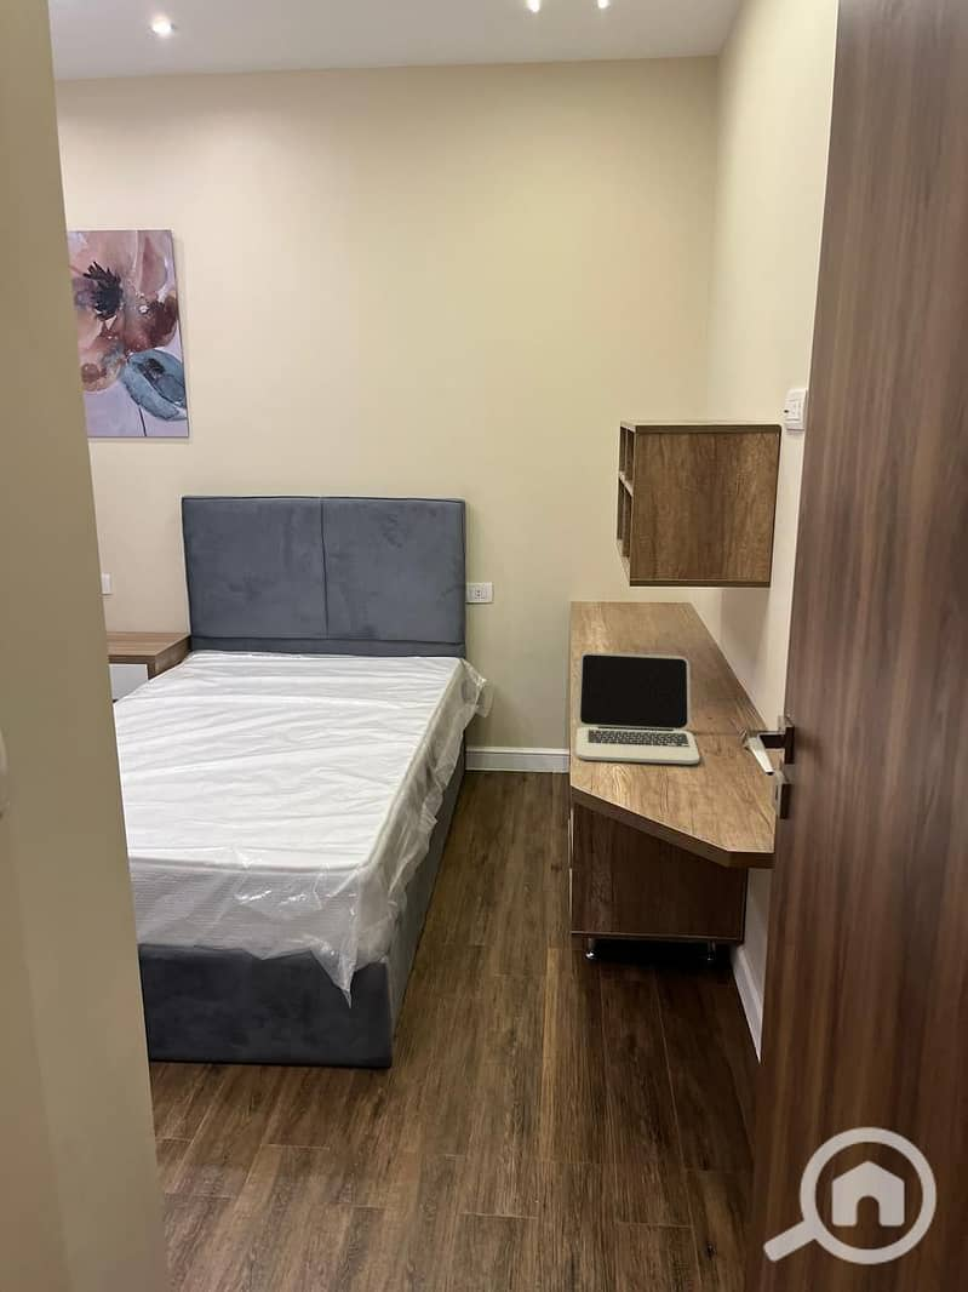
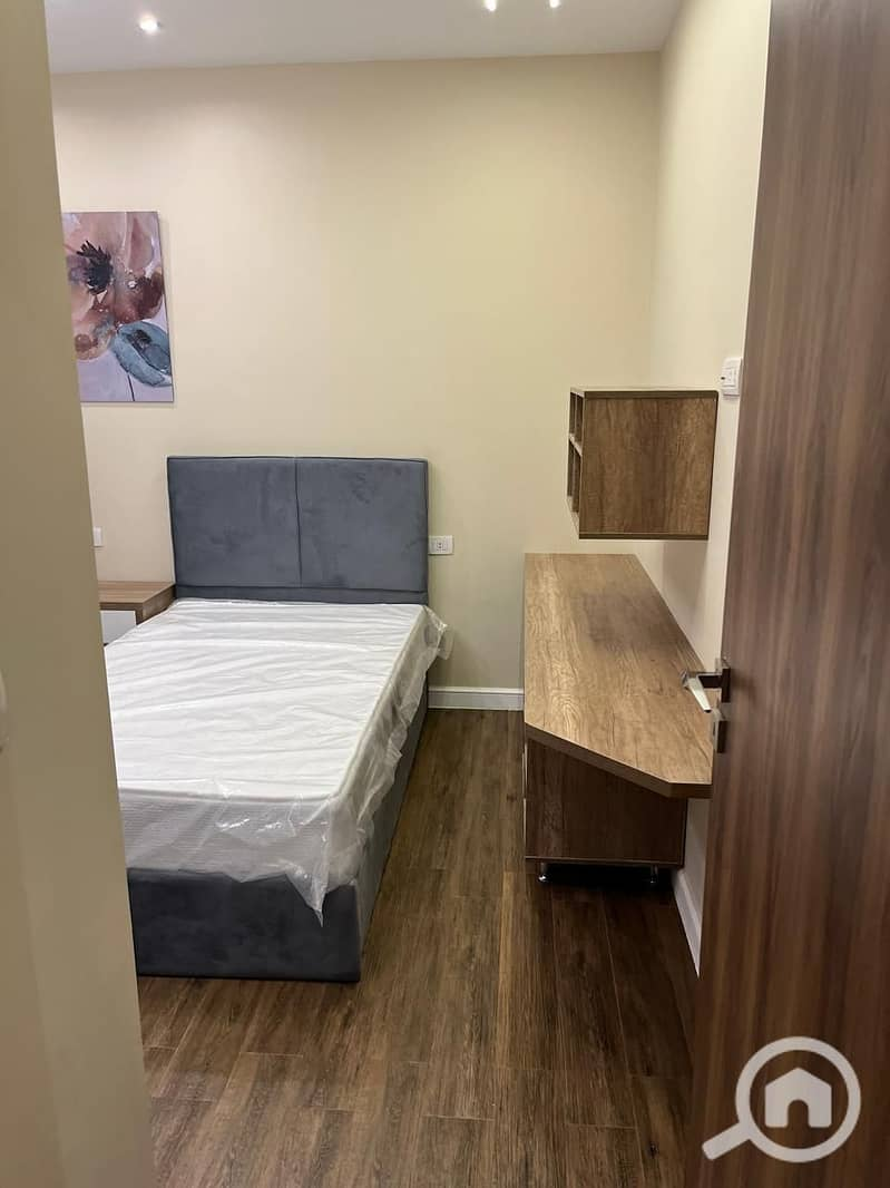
- laptop (635, 704)
